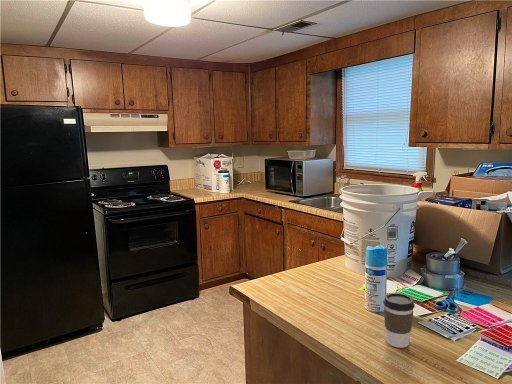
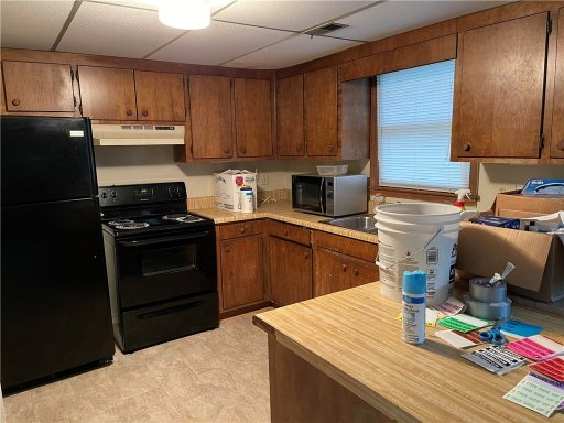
- coffee cup (398, 320)
